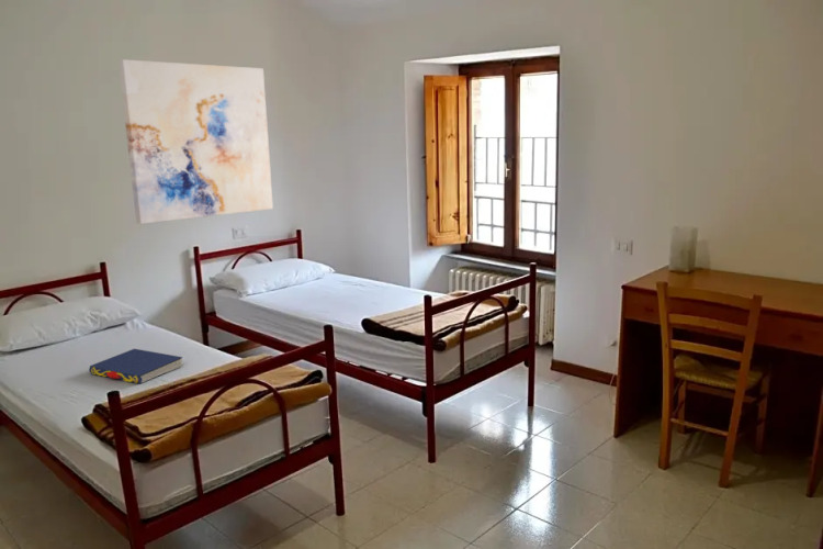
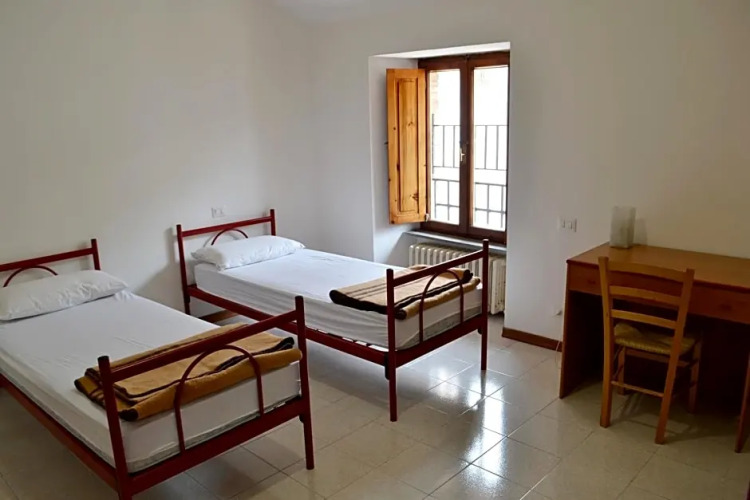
- book (135, 366)
- wall art (203, 142)
